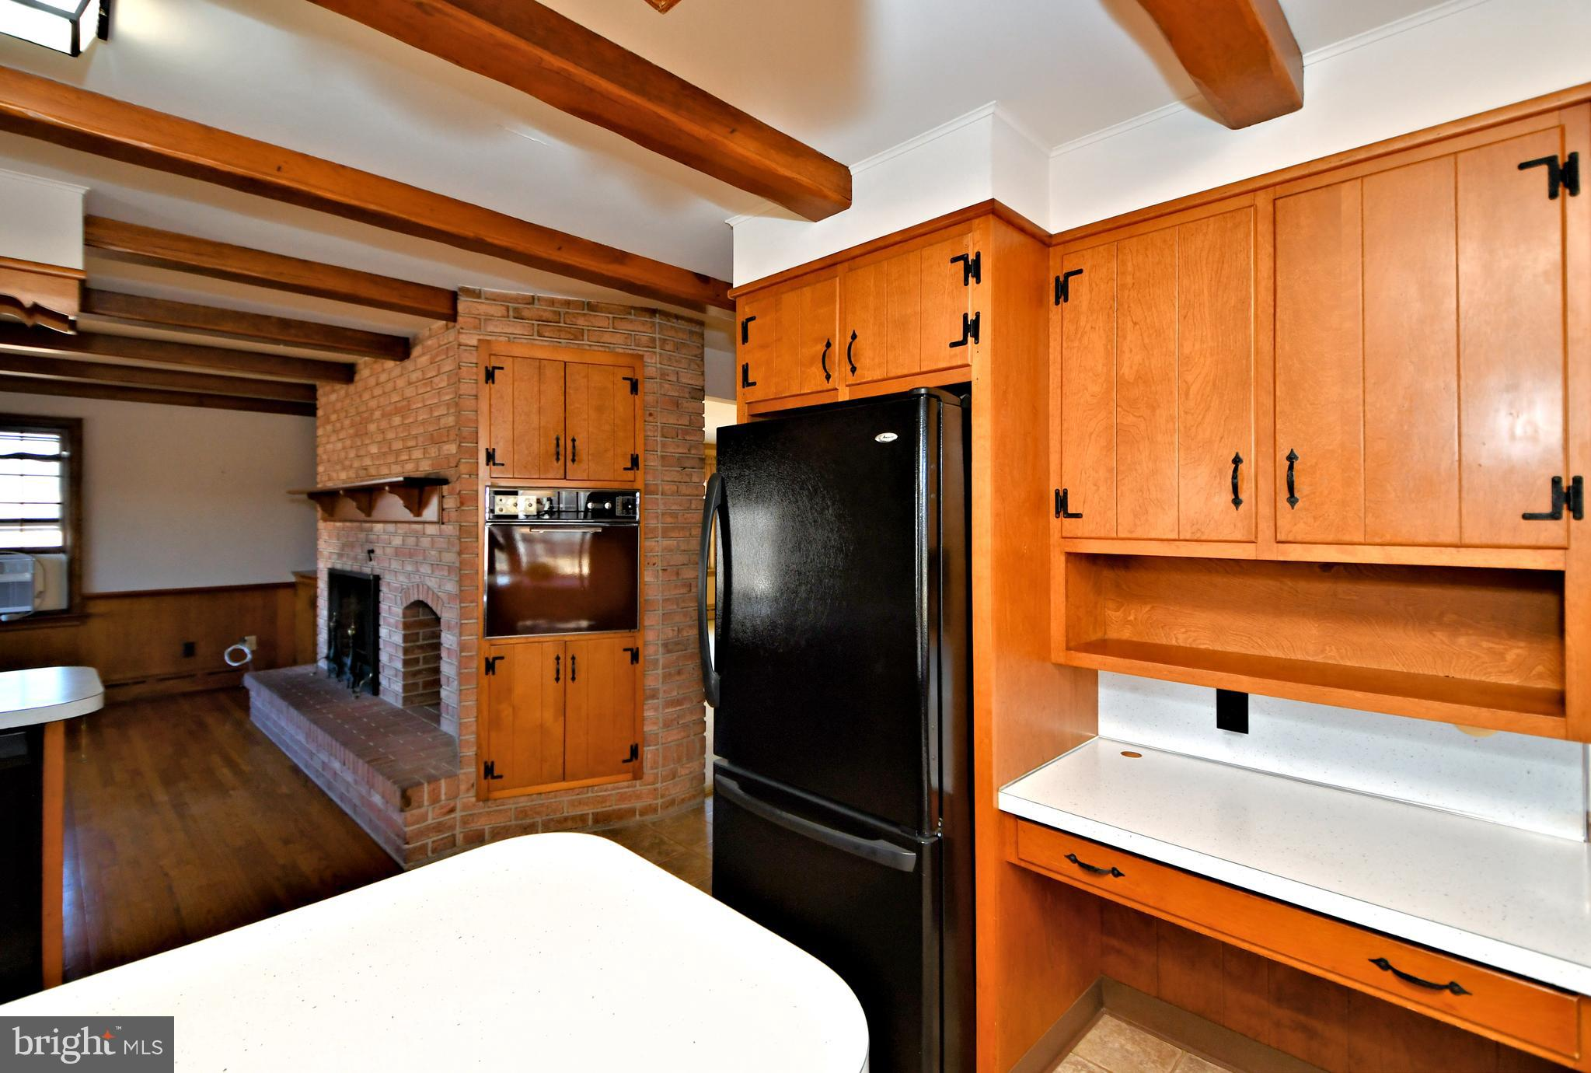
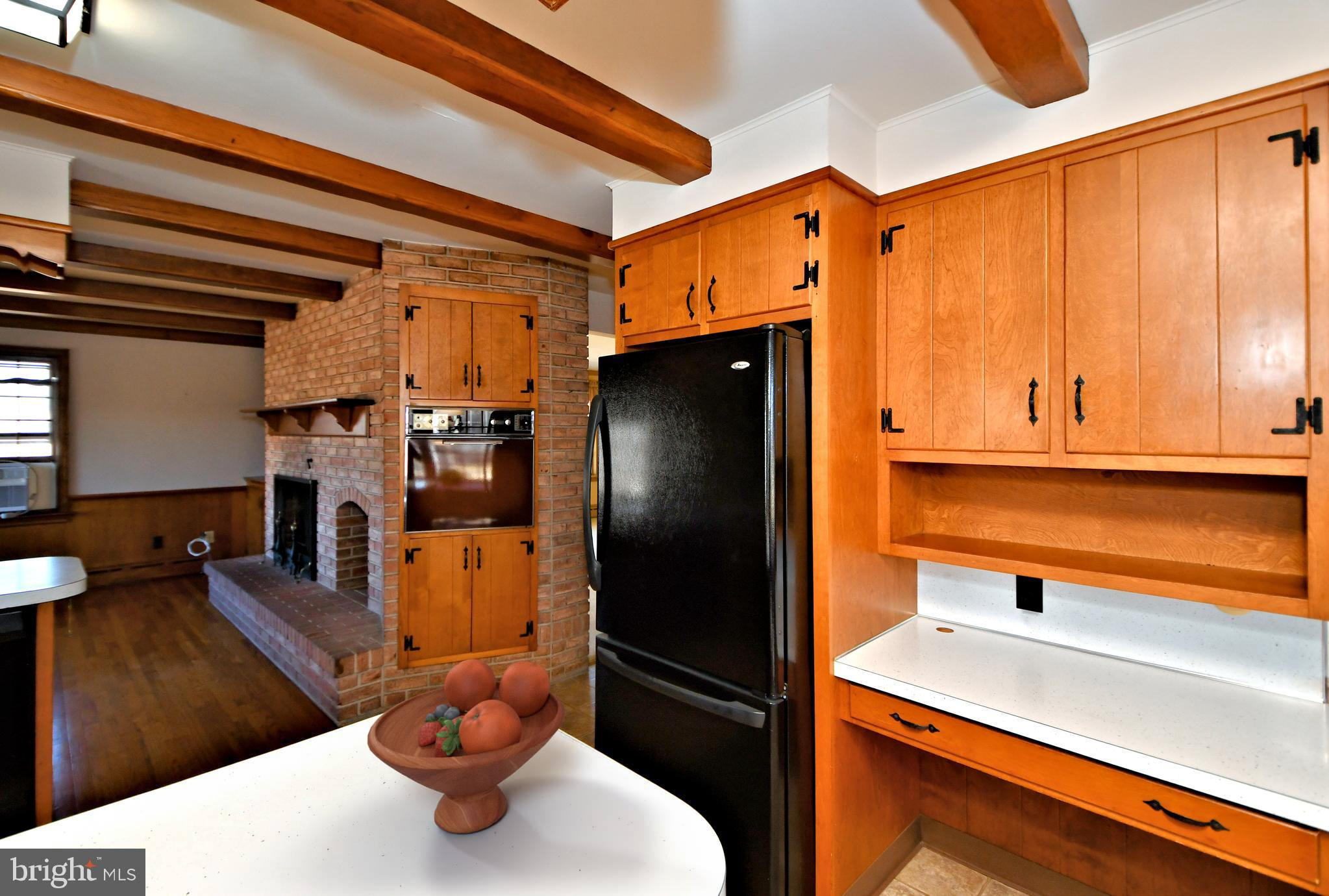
+ fruit bowl (471, 745)
